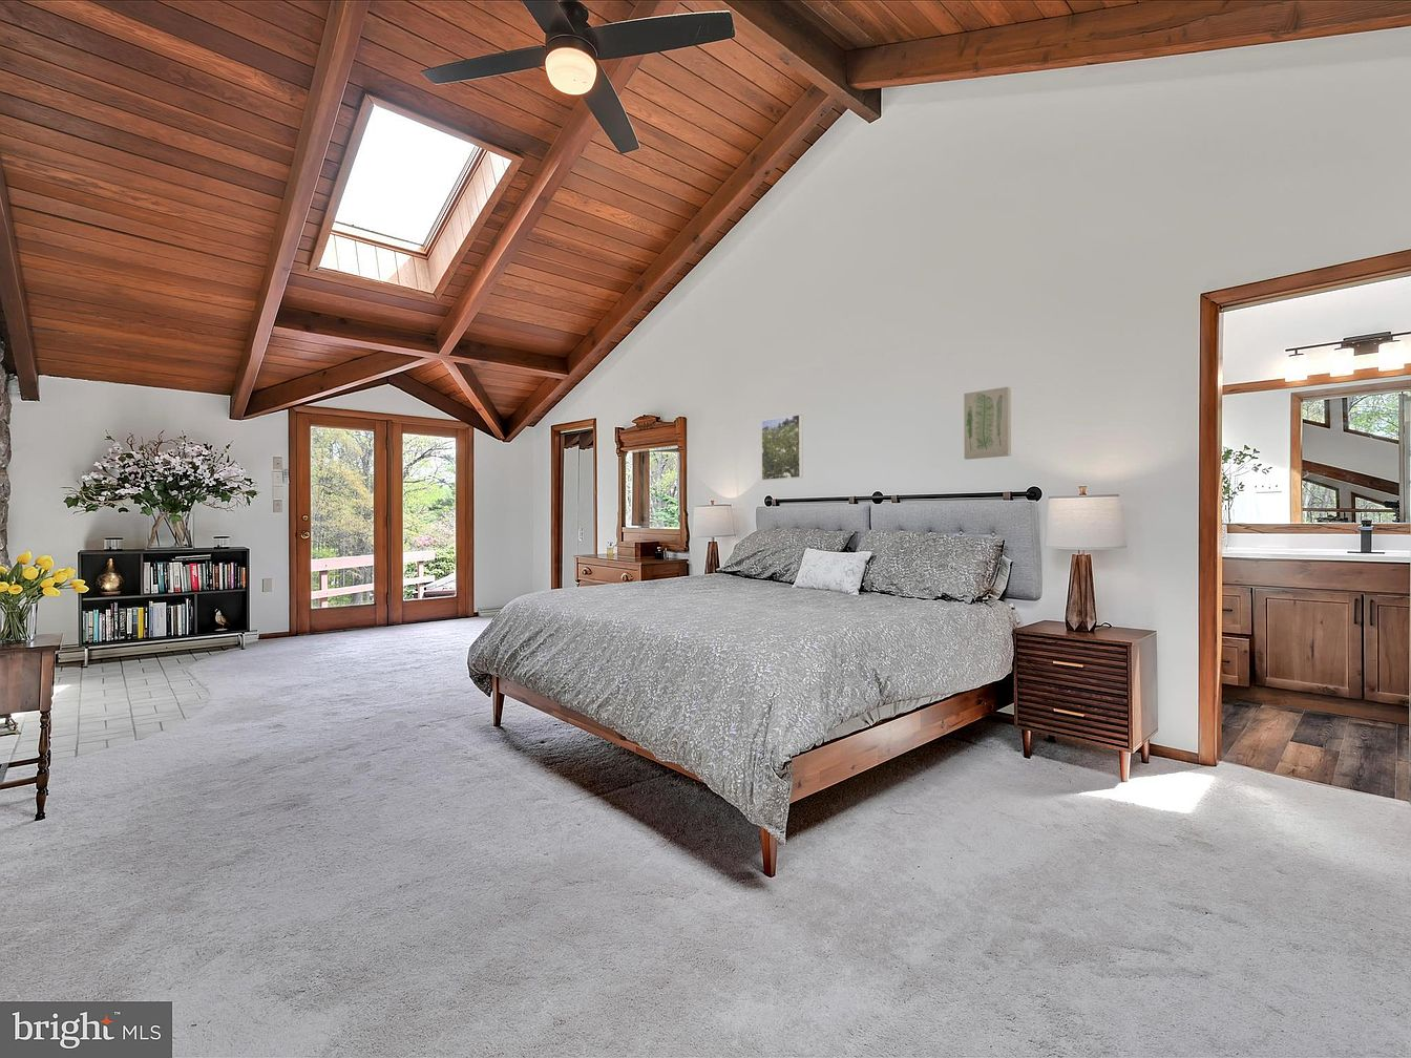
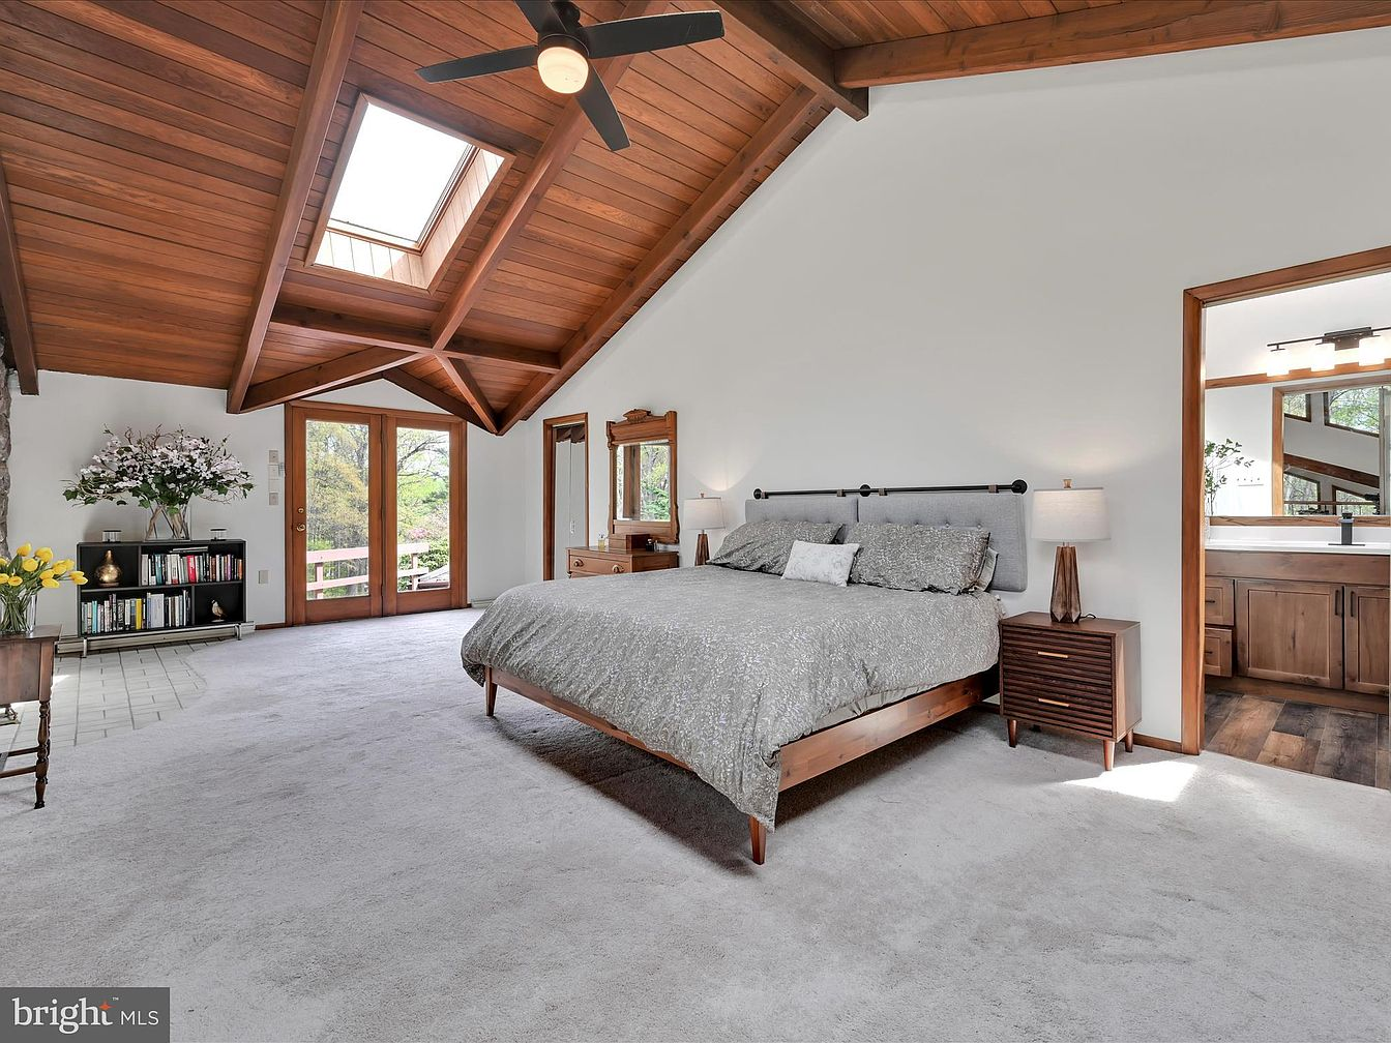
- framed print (781, 448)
- wall art (987, 425)
